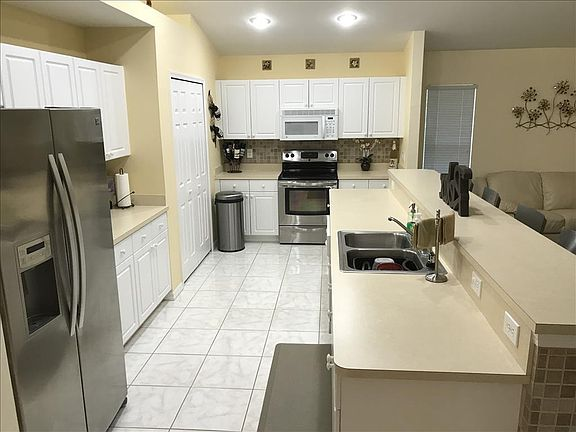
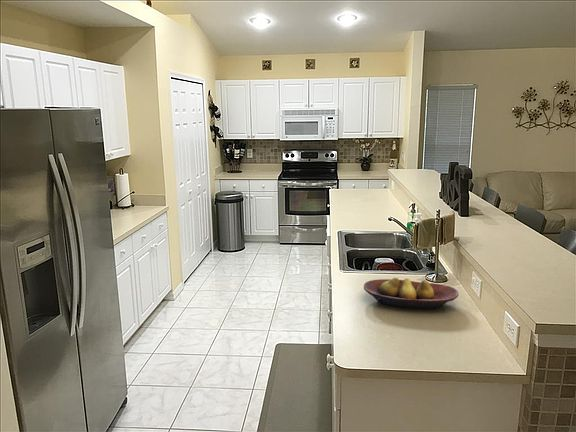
+ fruit bowl (410, 290)
